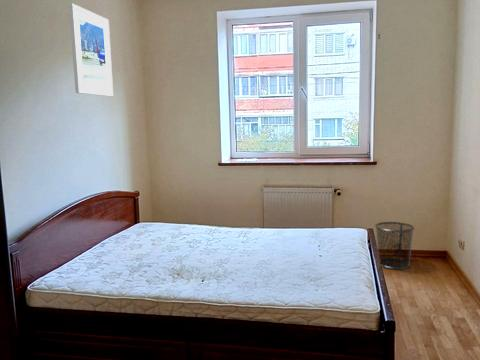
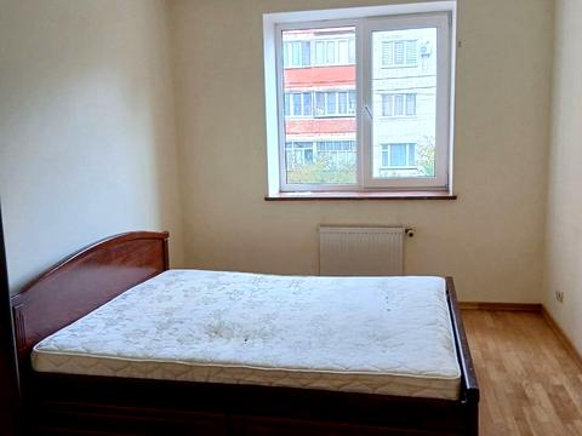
- waste bin (394, 245)
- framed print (93, 54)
